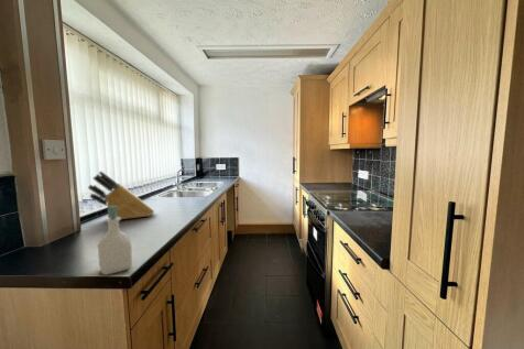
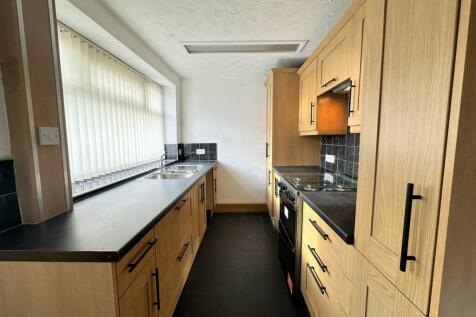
- knife block (122, 194)
- soap bottle (113, 238)
